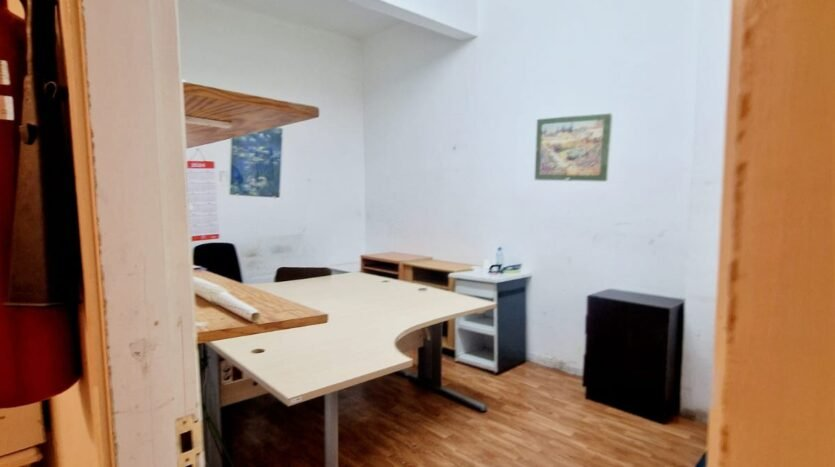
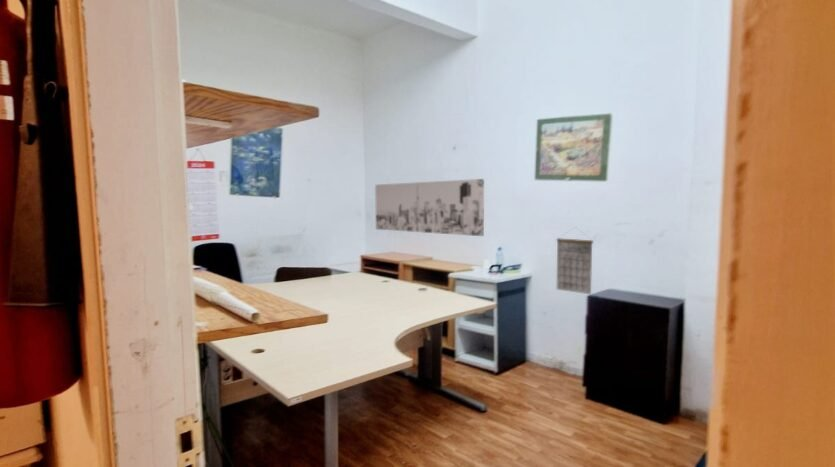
+ wall art (423, 207)
+ calendar (574, 259)
